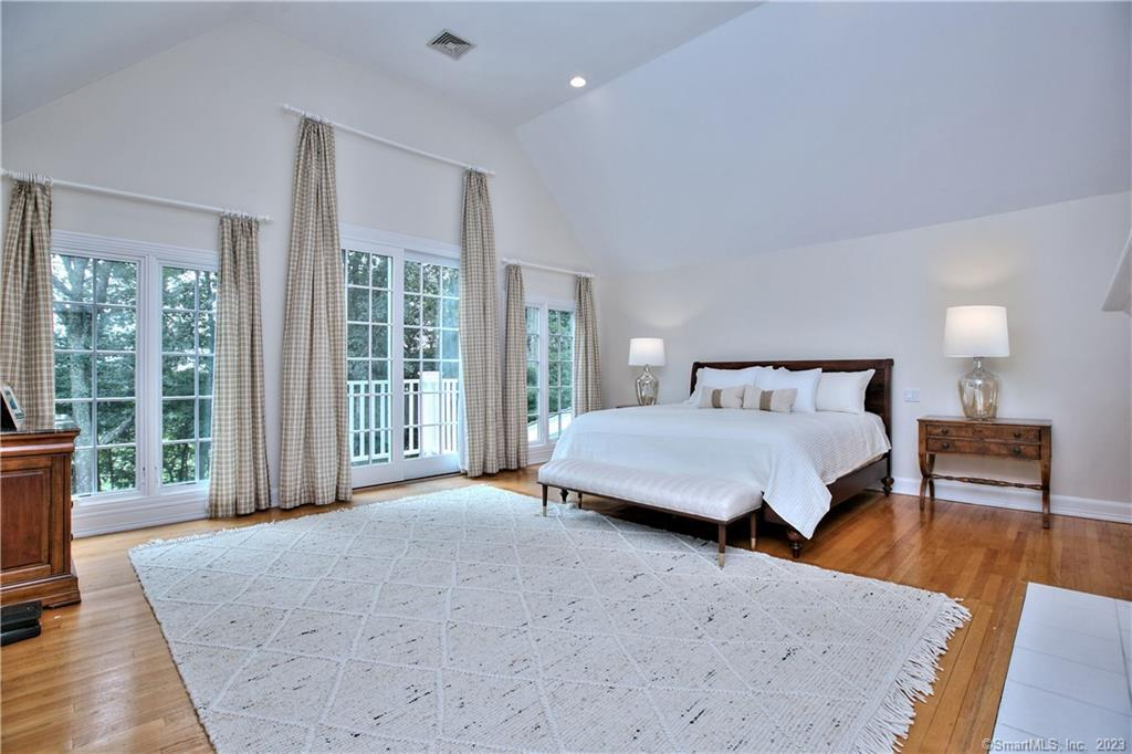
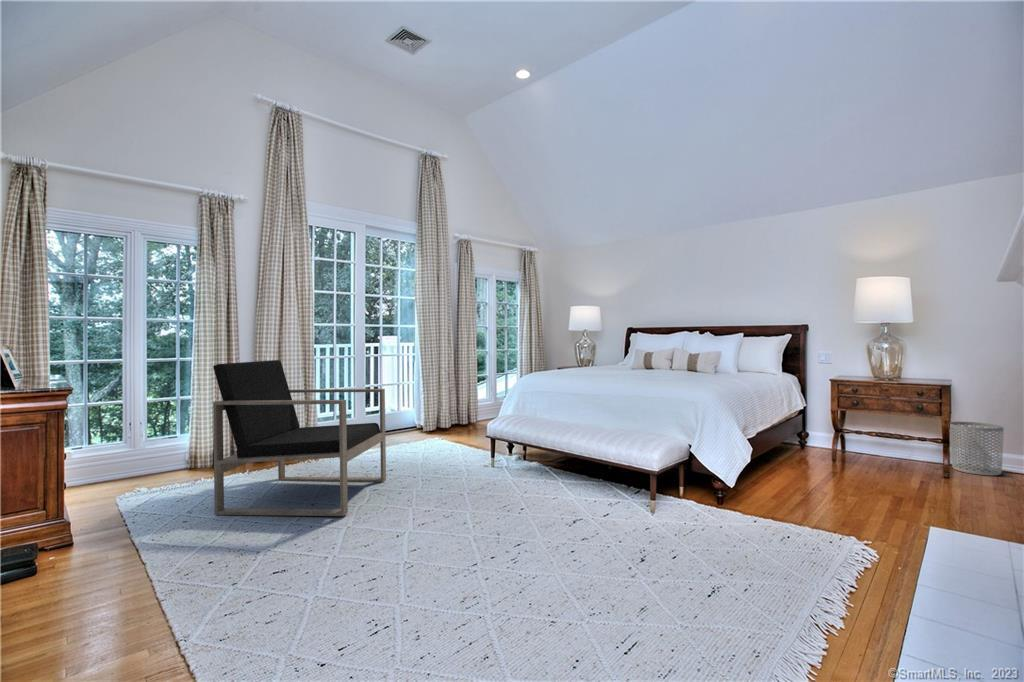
+ waste bin (976, 447)
+ armchair (305, 428)
